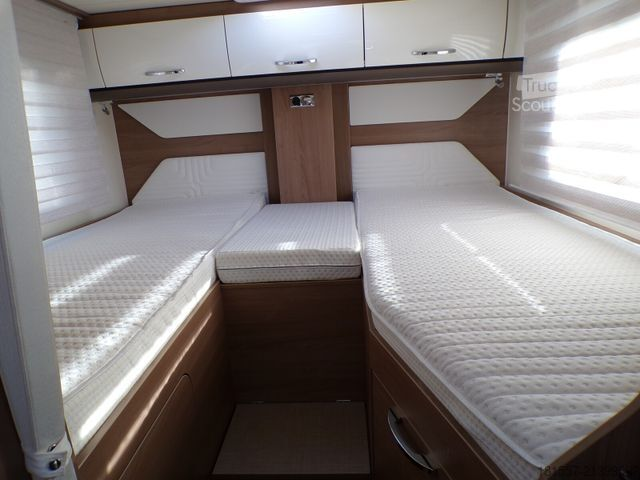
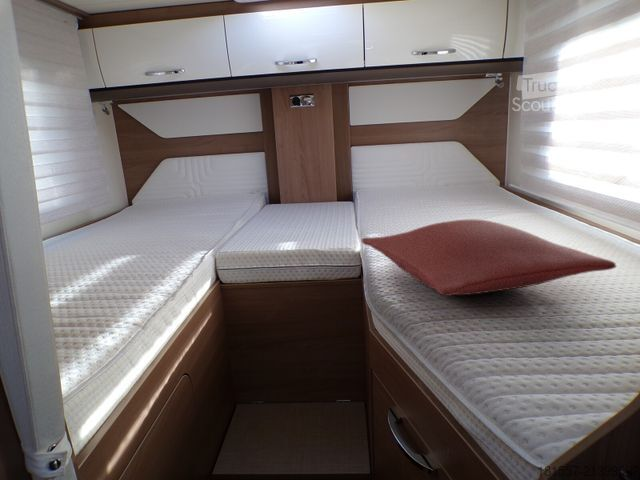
+ pillow (471, 254)
